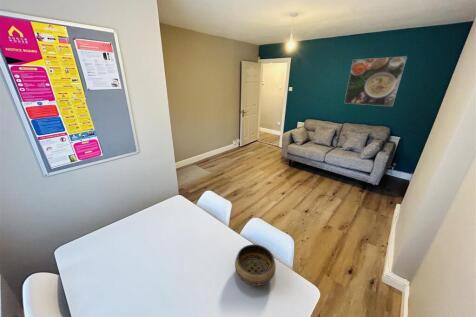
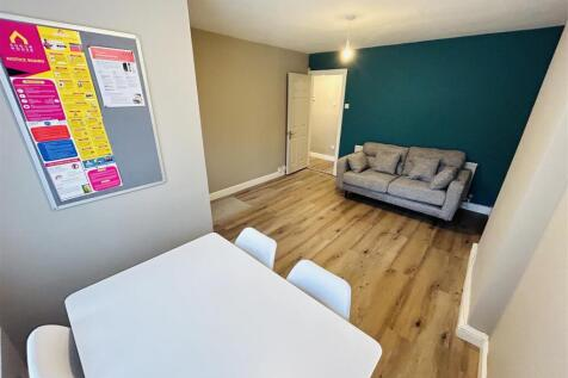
- bowl (254, 265)
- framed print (372, 82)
